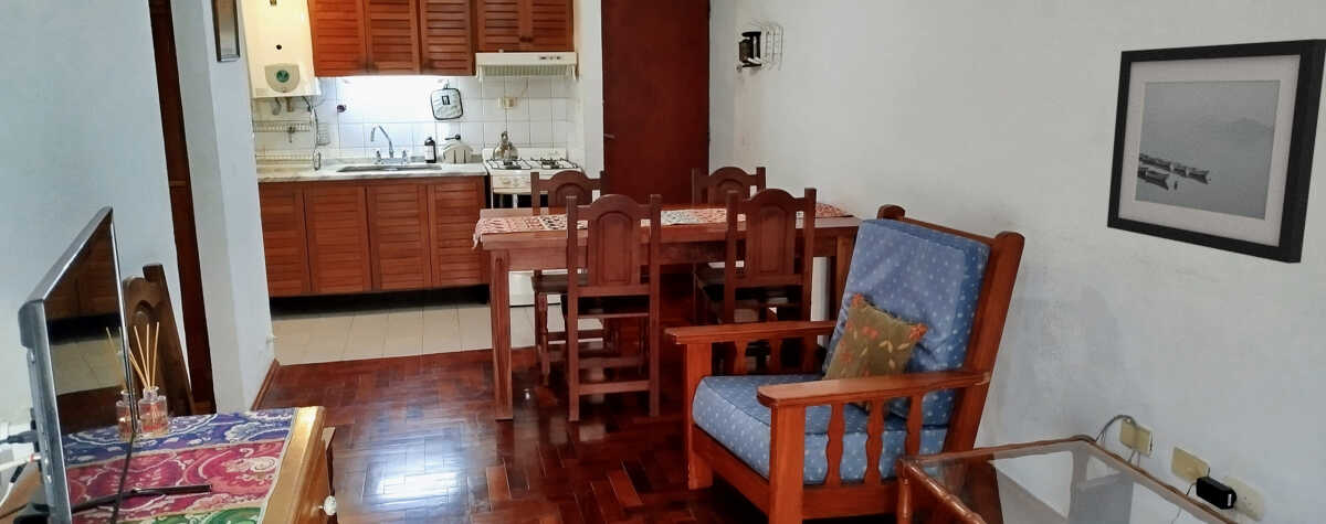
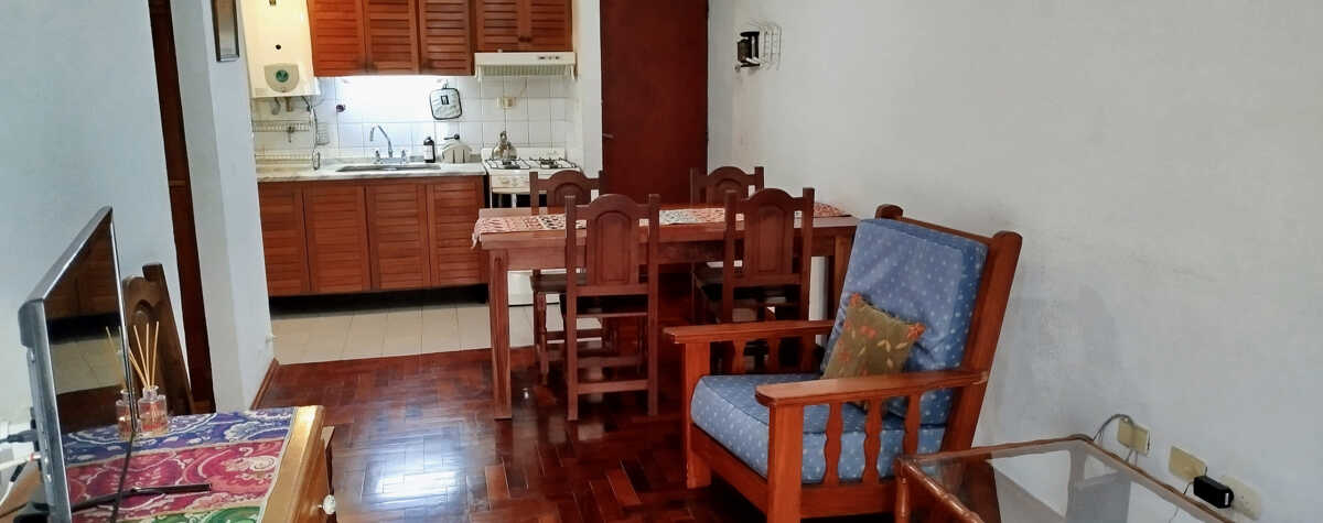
- wall art (1201, 146)
